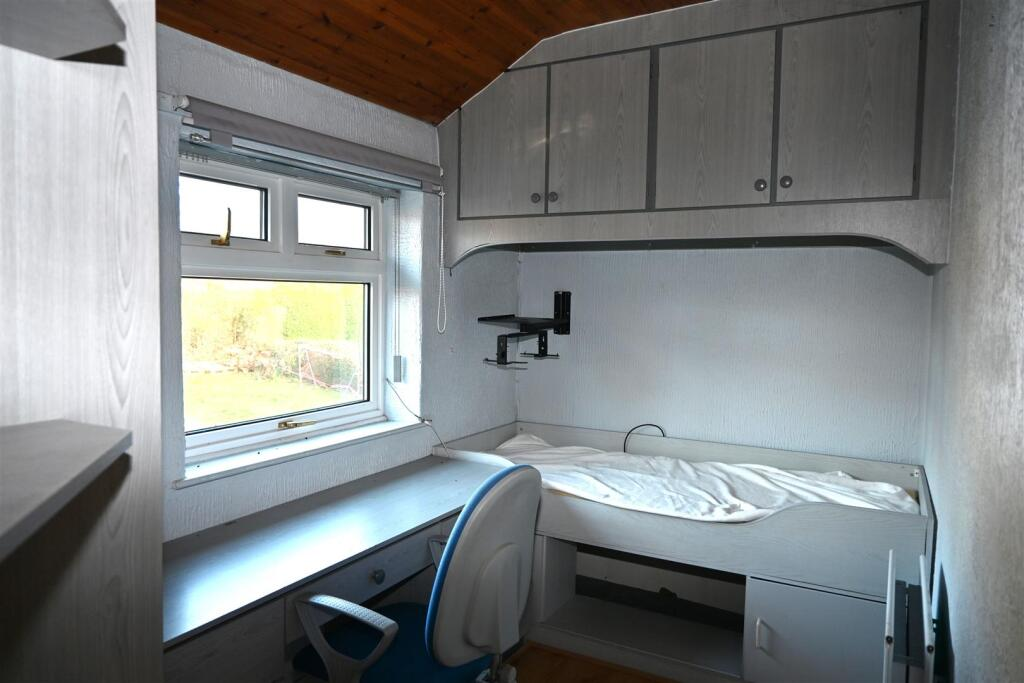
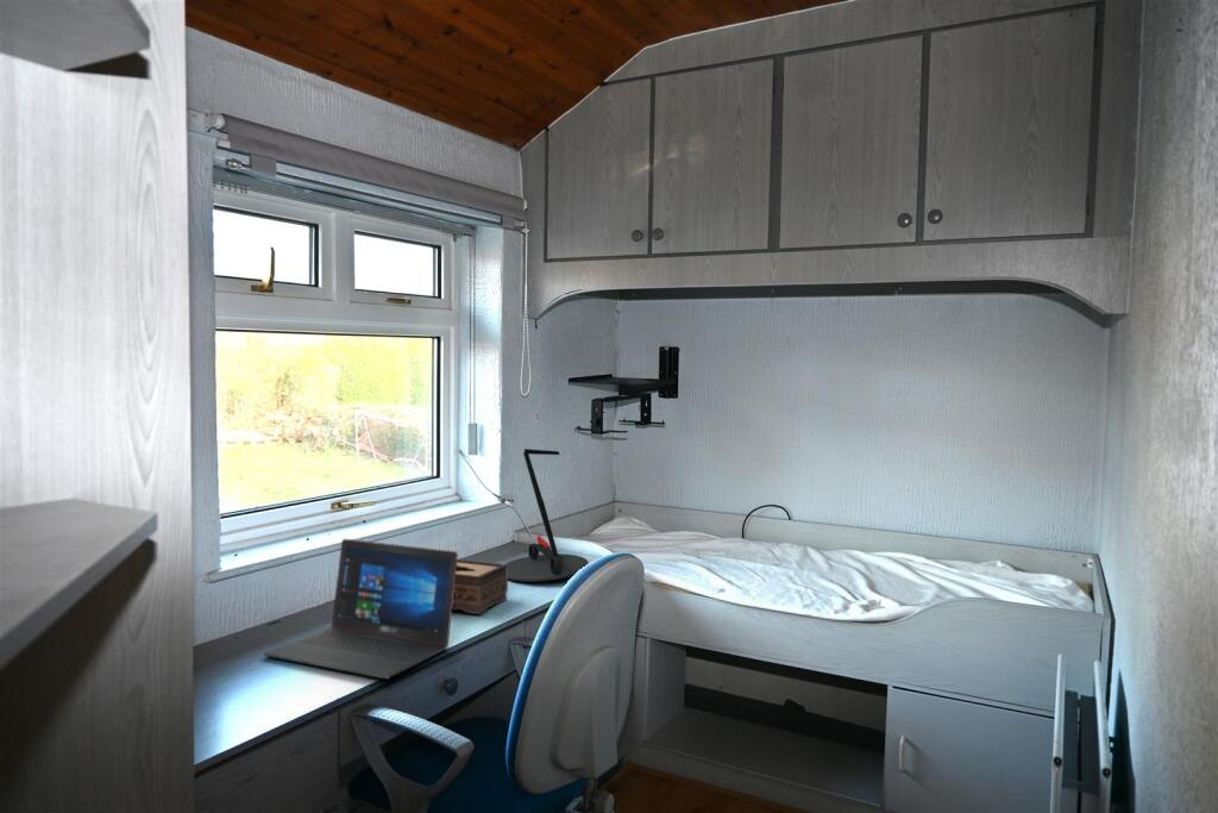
+ tissue box (454, 583)
+ desk lamp (544, 509)
+ laptop (362, 602)
